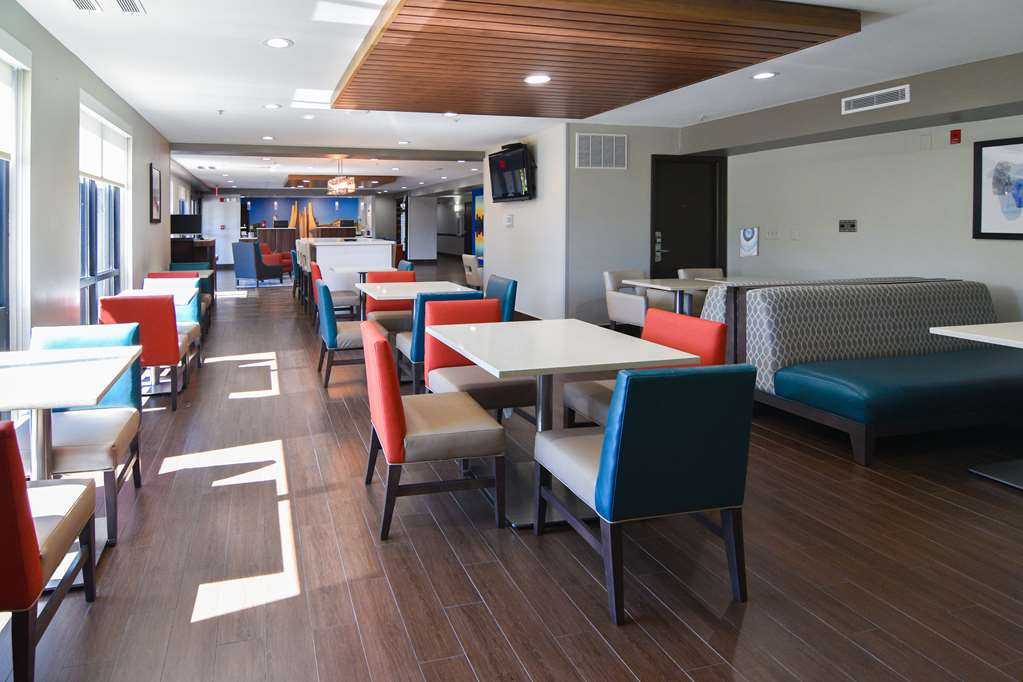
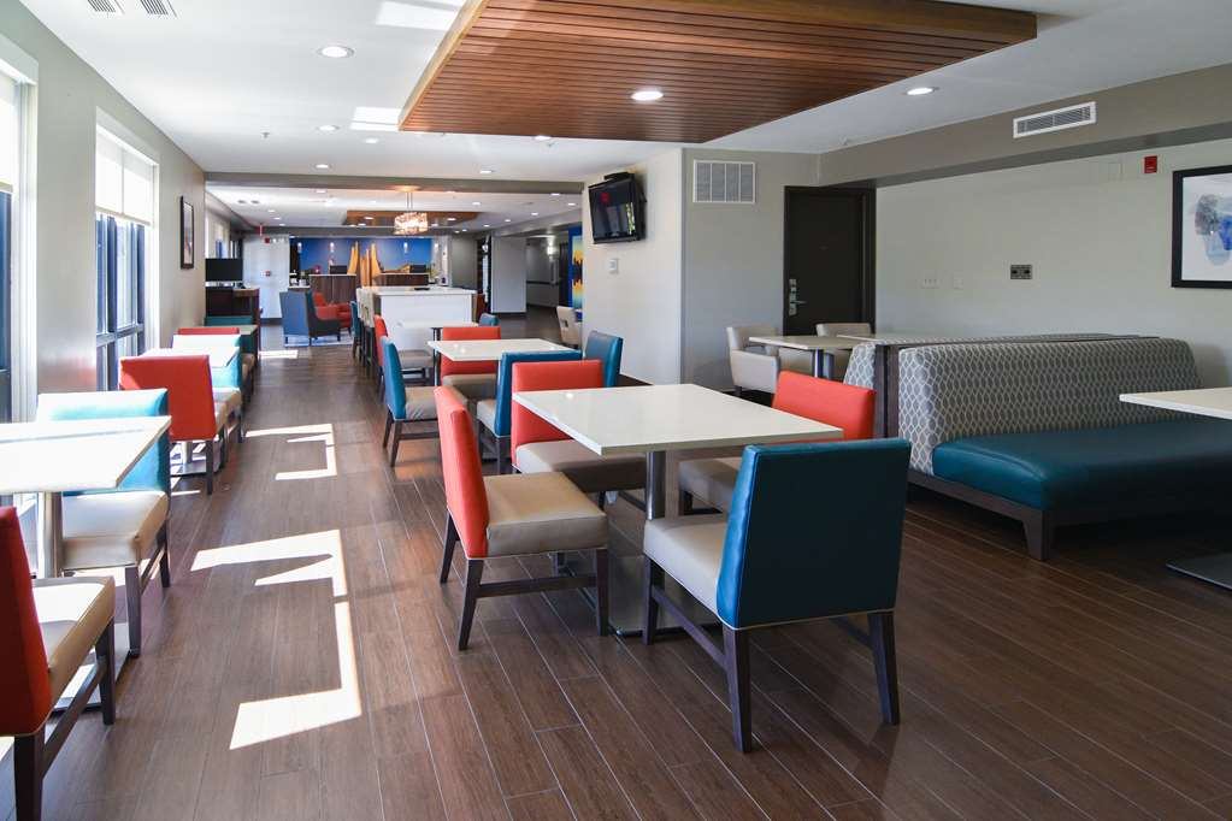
- wall art (749, 242)
